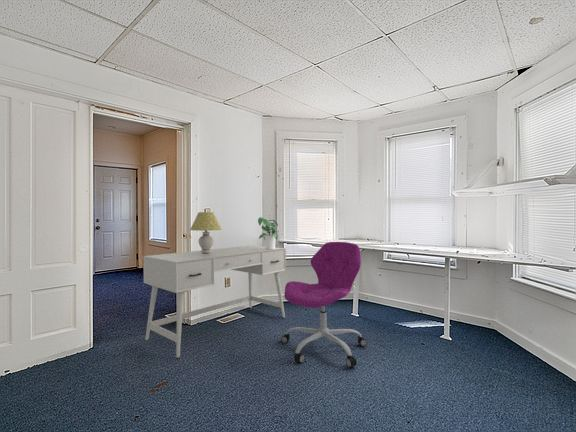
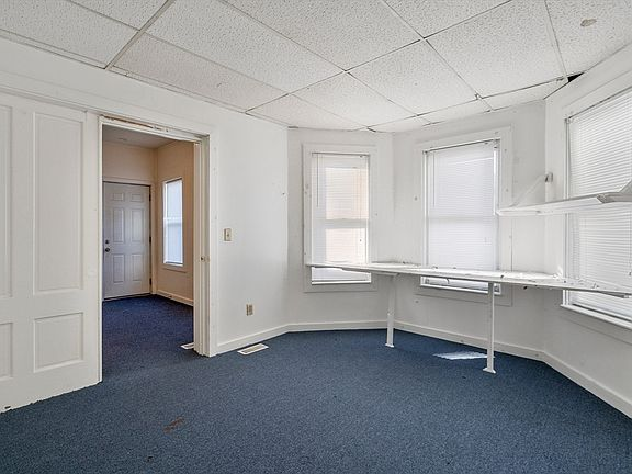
- office chair (322, 296)
- table lamp (206, 232)
- desk (213, 284)
- potted plant (267, 232)
